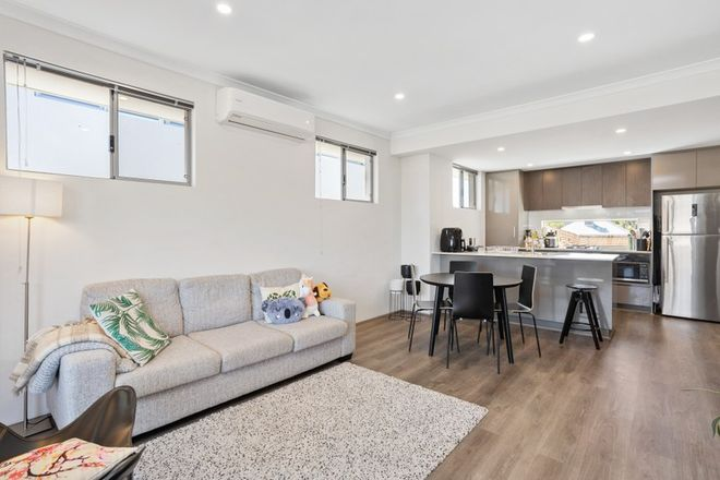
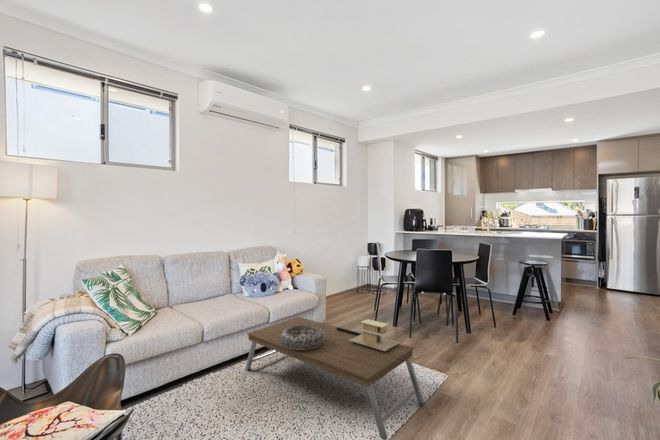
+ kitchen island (374, 331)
+ coffee table (325, 361)
+ decorative bowl (302, 334)
